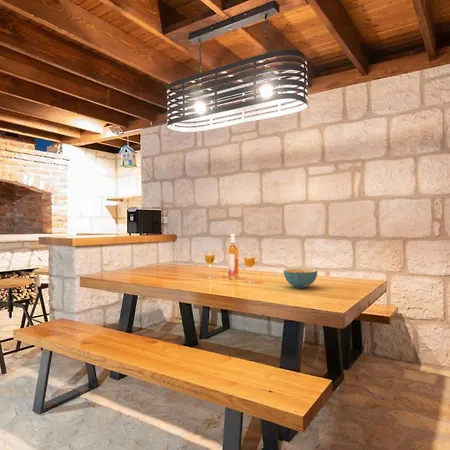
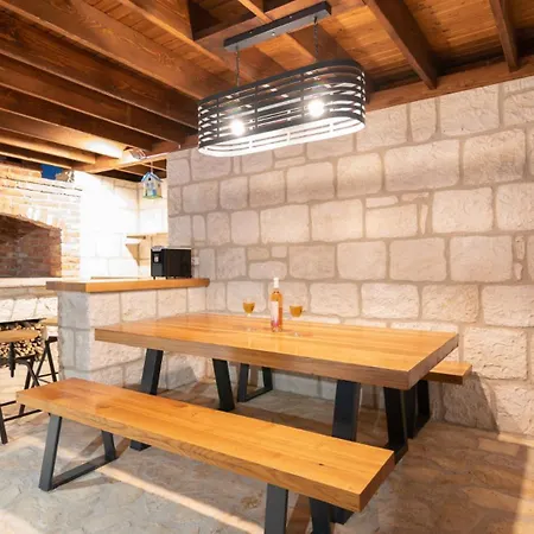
- cereal bowl (300, 278)
